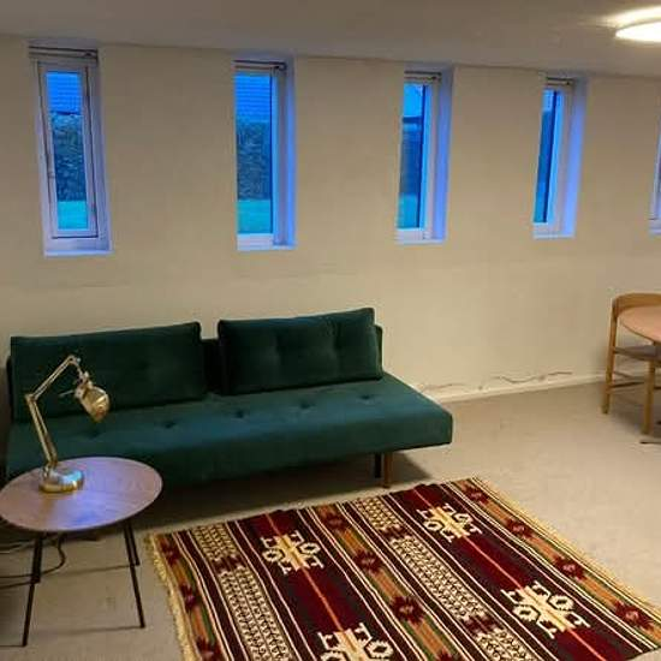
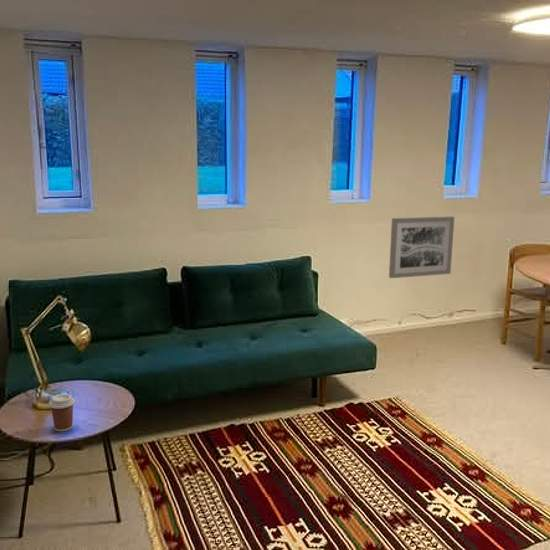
+ wall art (422, 246)
+ coffee cup (62, 412)
